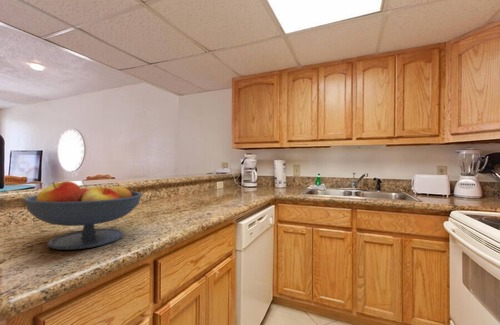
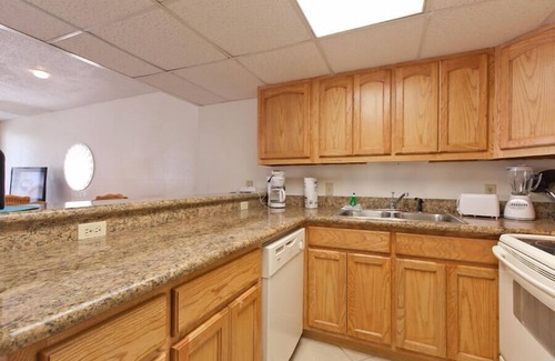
- fruit bowl (89, 209)
